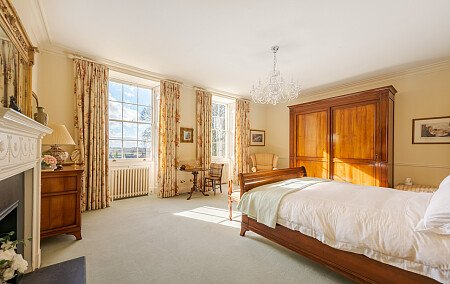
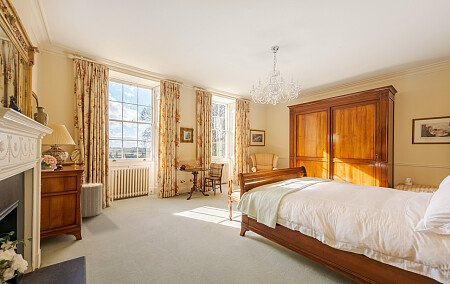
+ laundry hamper (90, 196)
